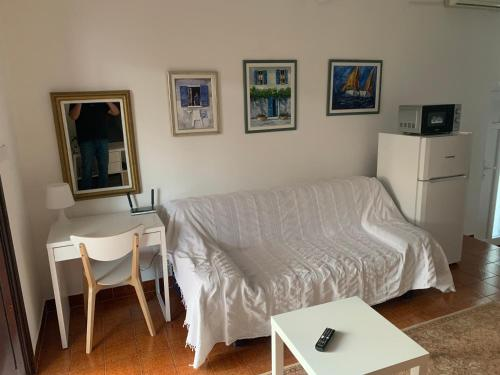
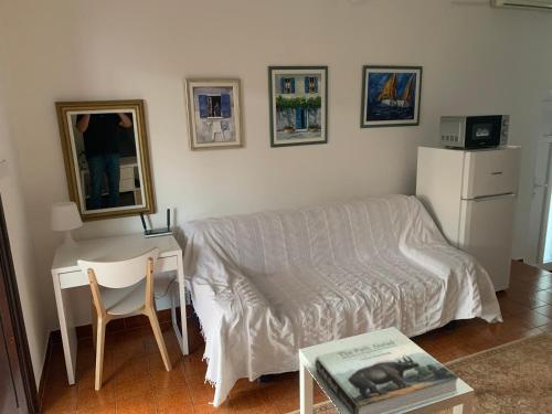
+ book (382, 373)
